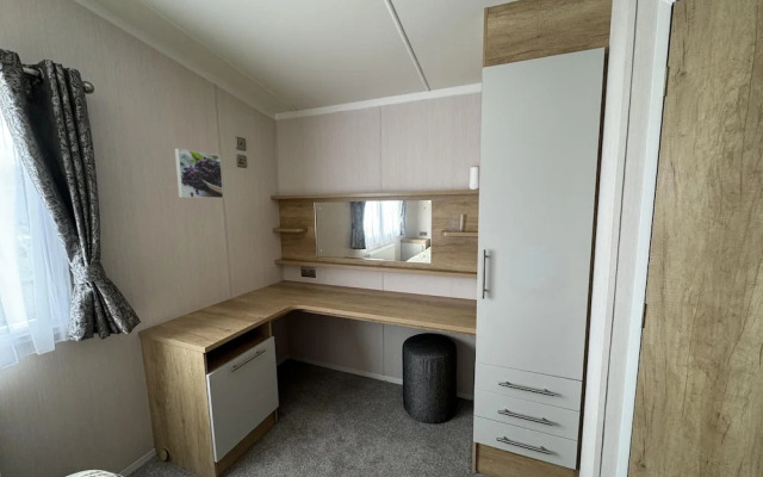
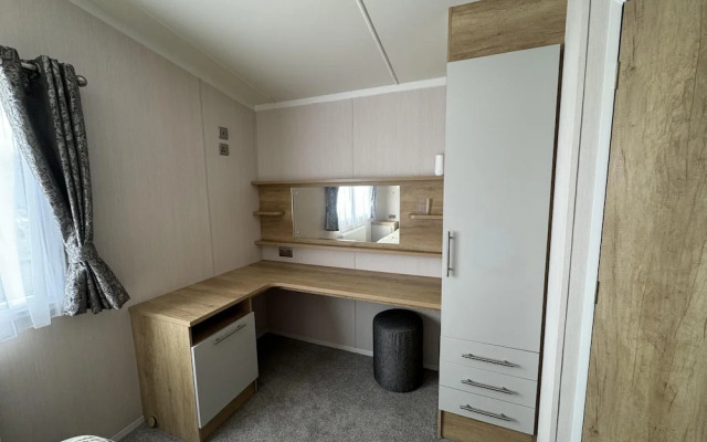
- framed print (200, 175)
